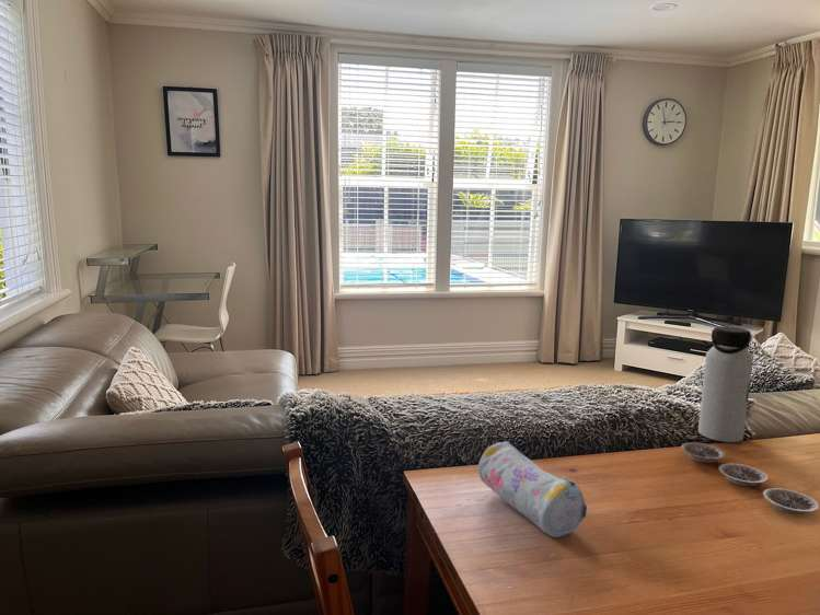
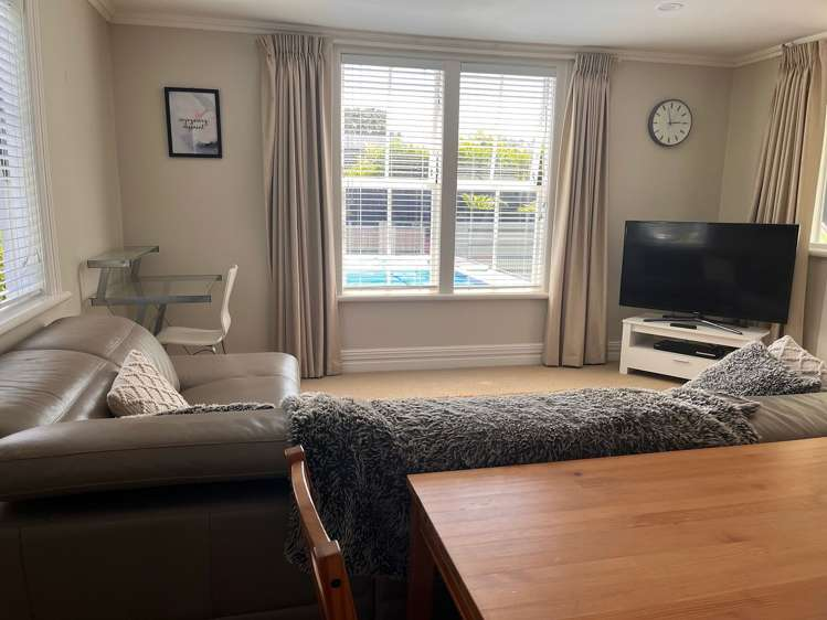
- plate (741, 476)
- water bottle (726, 382)
- pencil case (528, 485)
